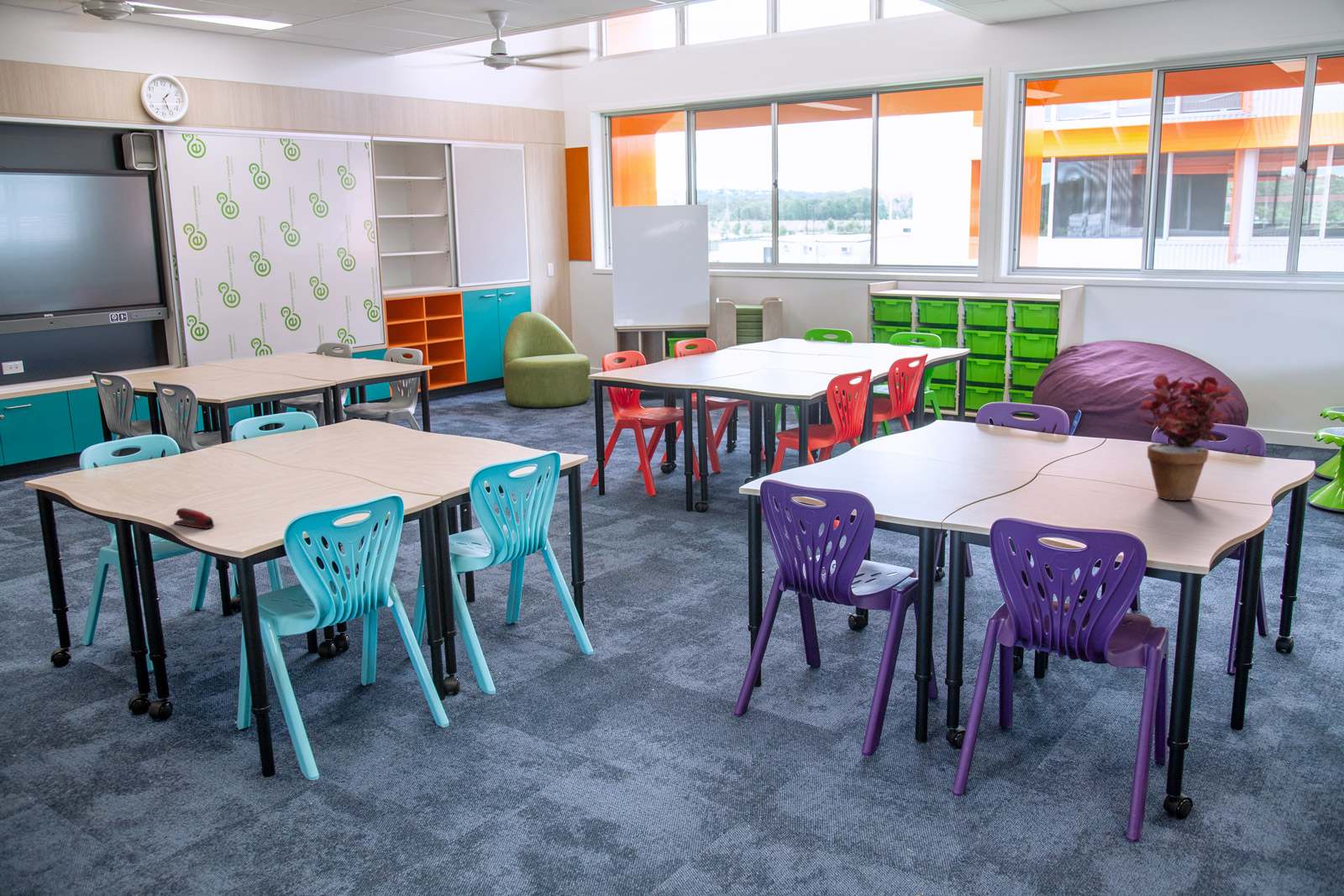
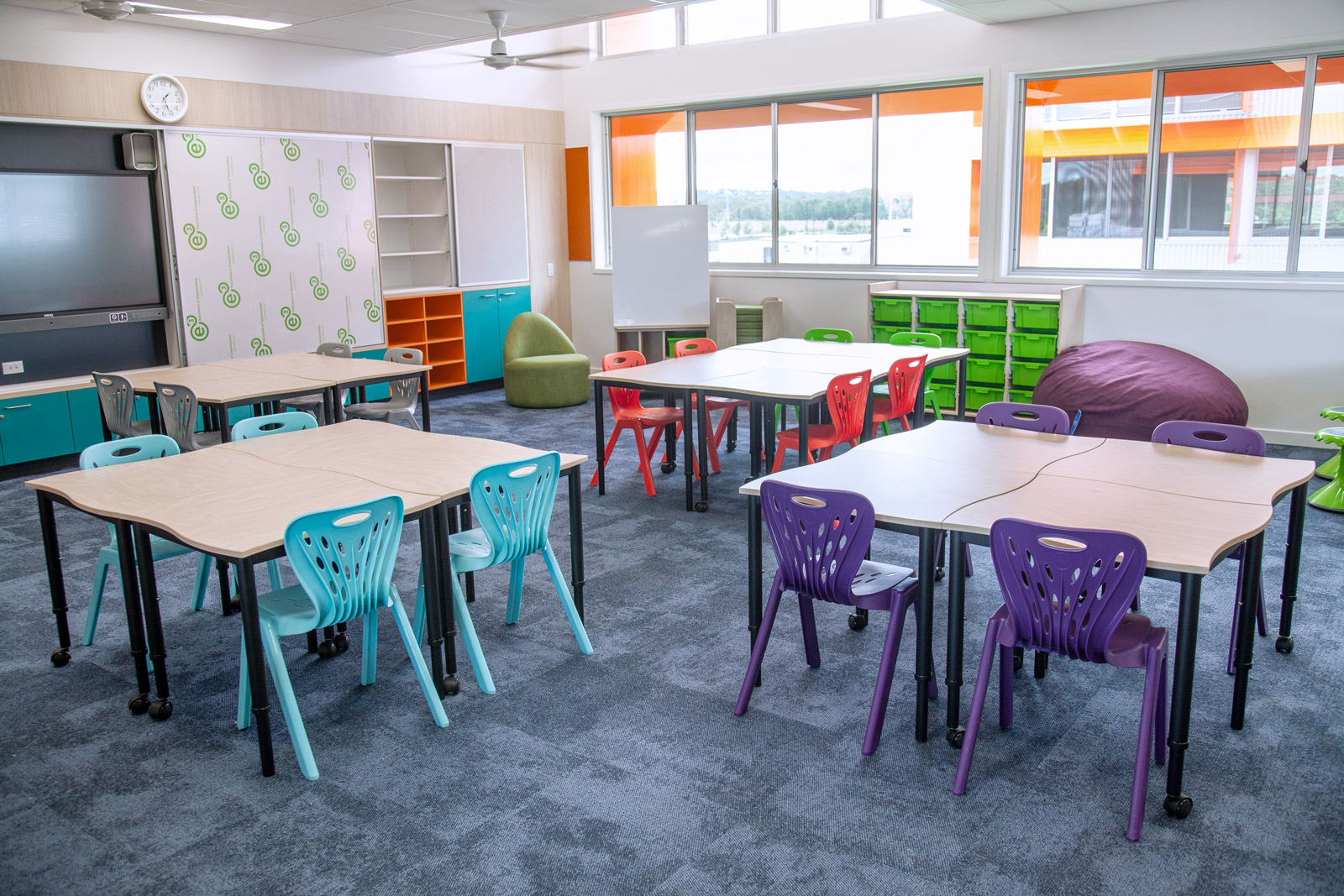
- stapler (193, 517)
- potted plant (1182, 435)
